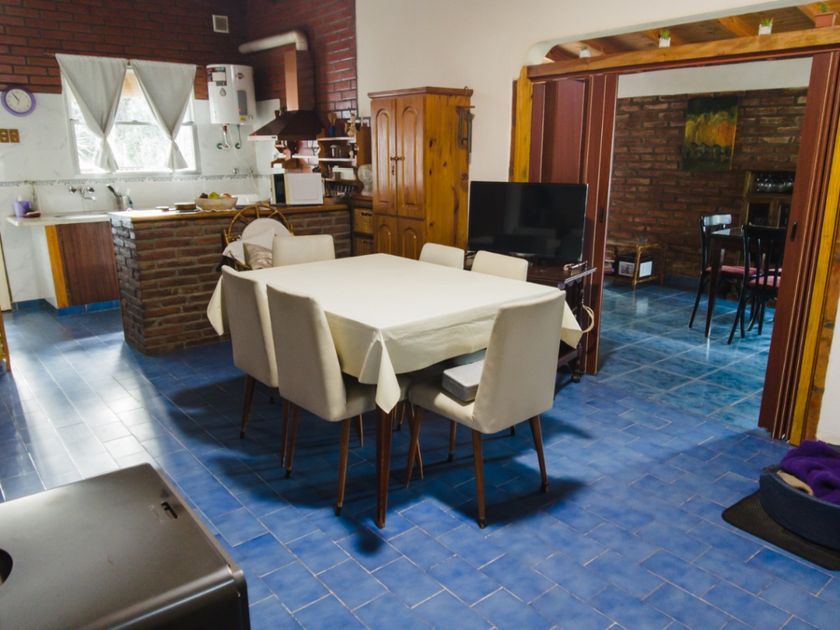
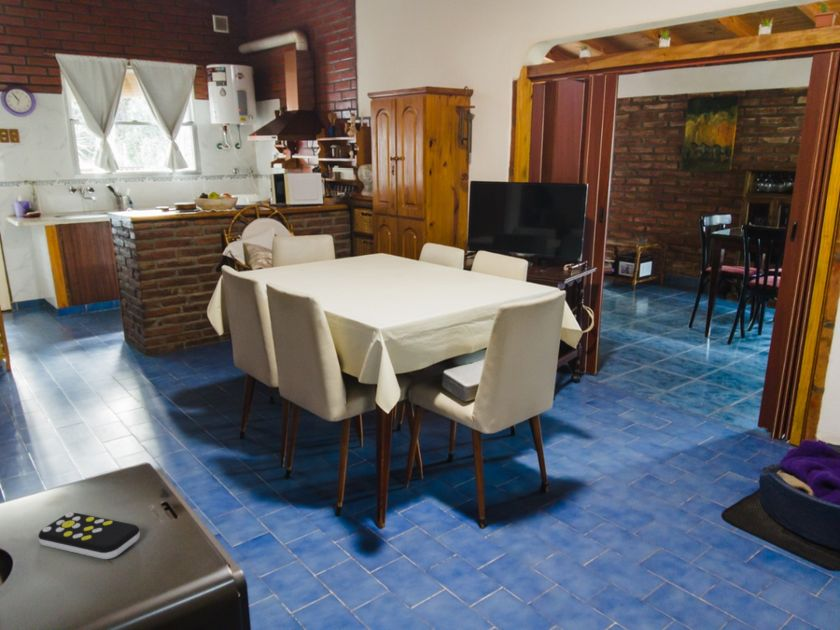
+ remote control (89, 534)
